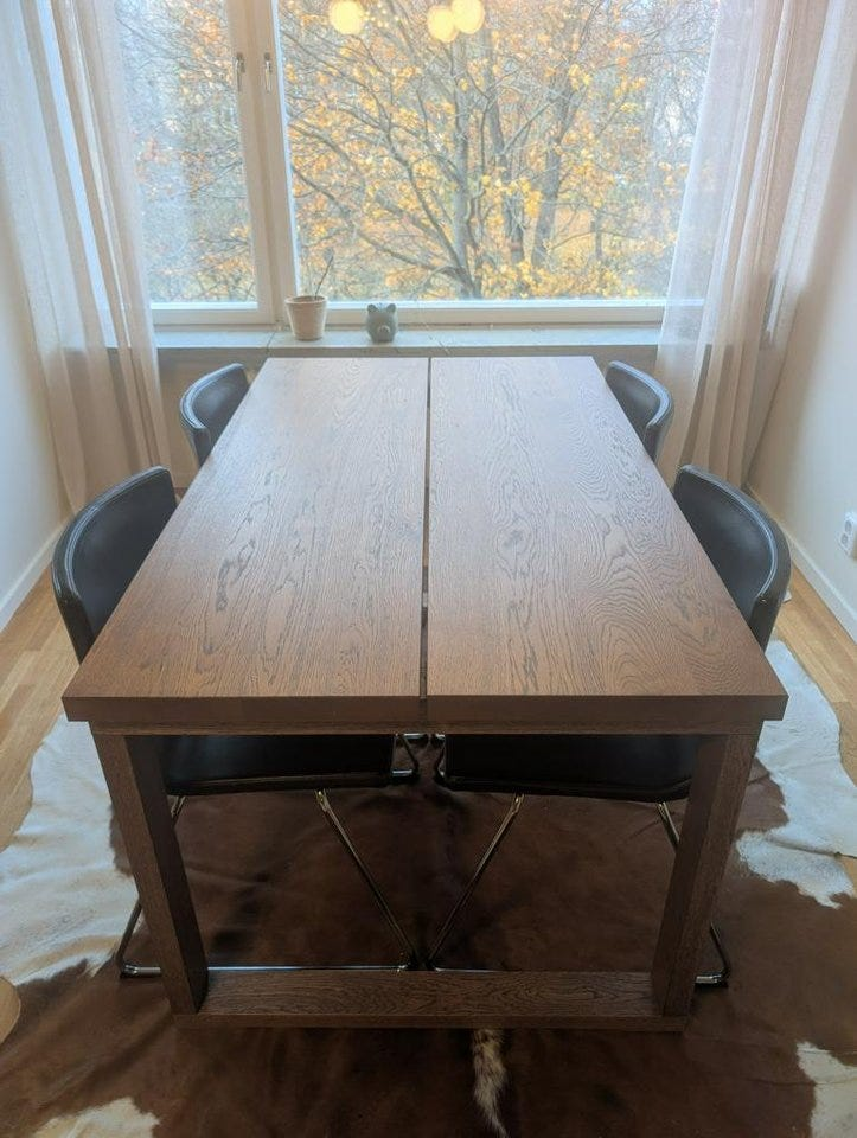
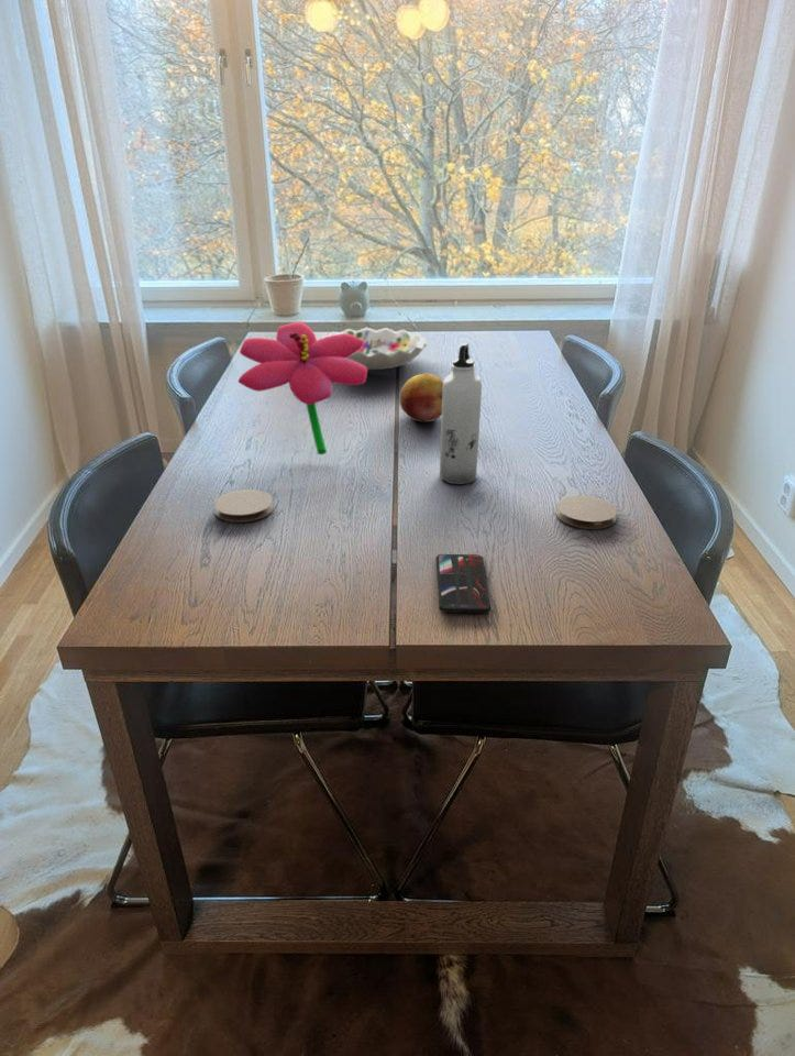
+ decorative bowl (373, 351)
+ coaster (586, 512)
+ water bottle (461, 414)
+ fruit (423, 396)
+ coaster (243, 505)
+ flower (305, 383)
+ smartphone (462, 581)
